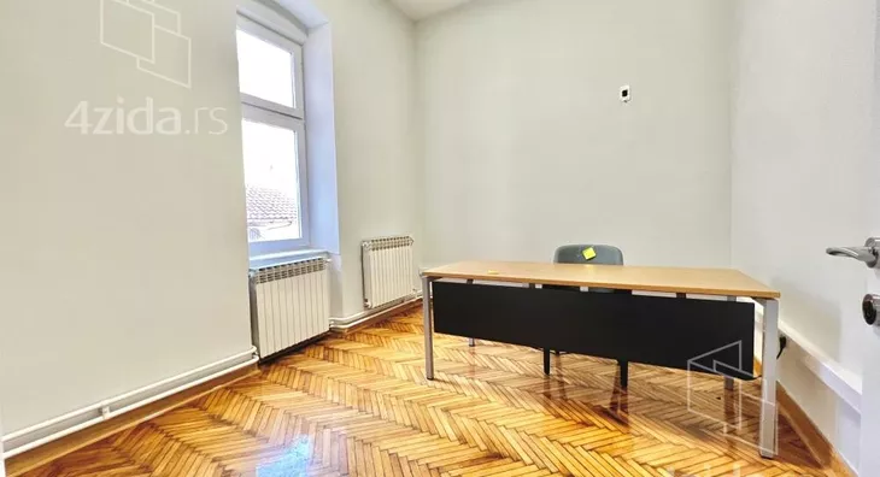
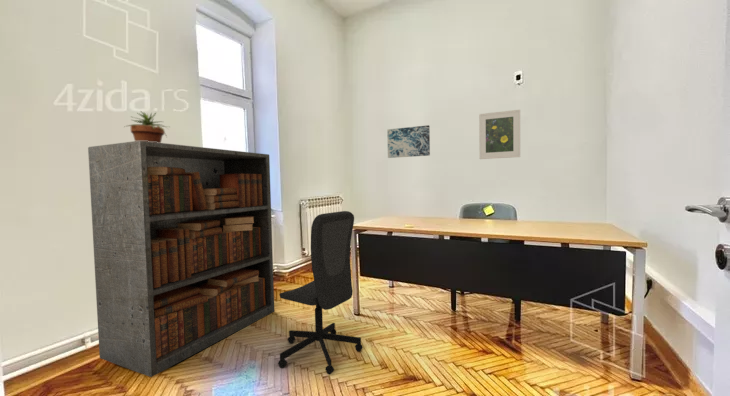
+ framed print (499, 135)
+ wall art (408, 142)
+ potted plant (148, 129)
+ bookcase (196, 242)
+ office chair (319, 283)
